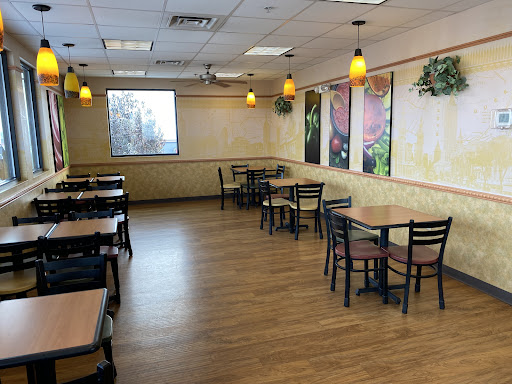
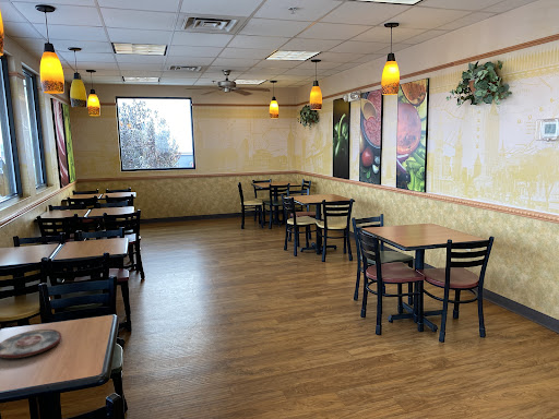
+ plate (29, 343)
